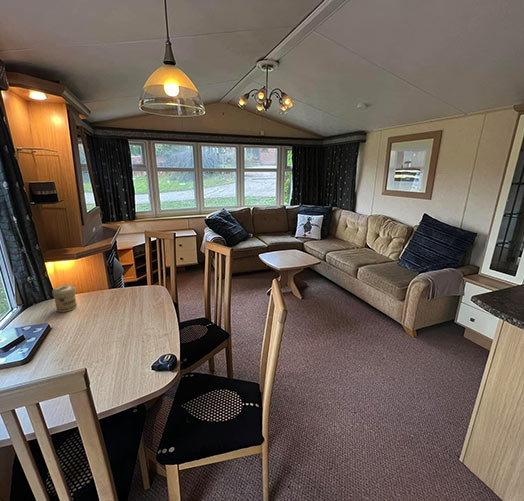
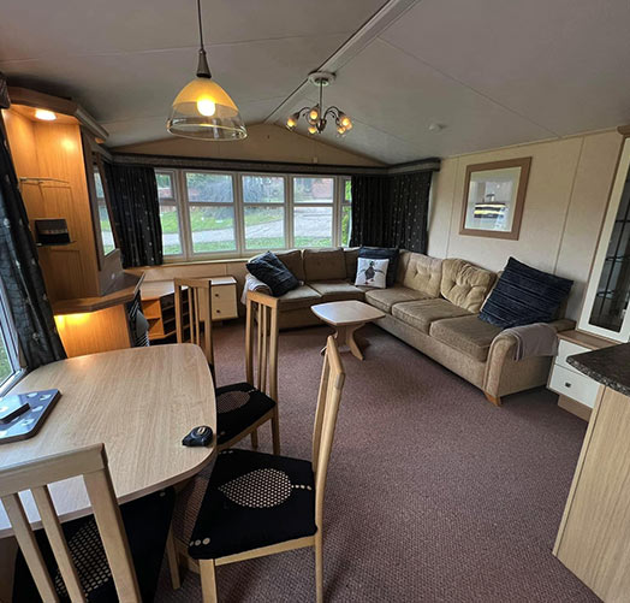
- jar (65, 298)
